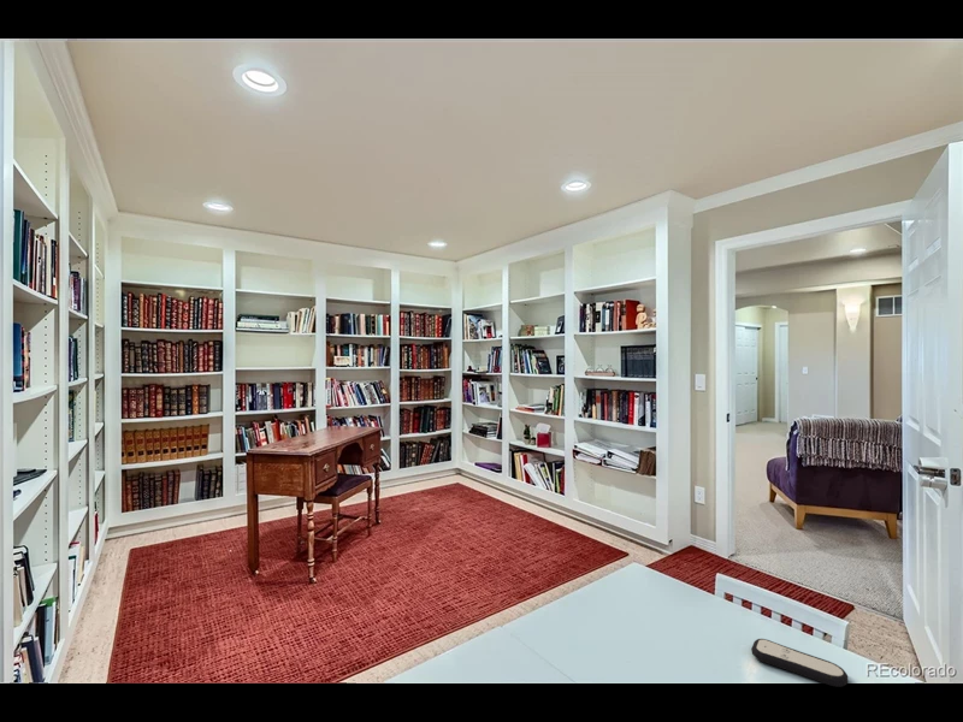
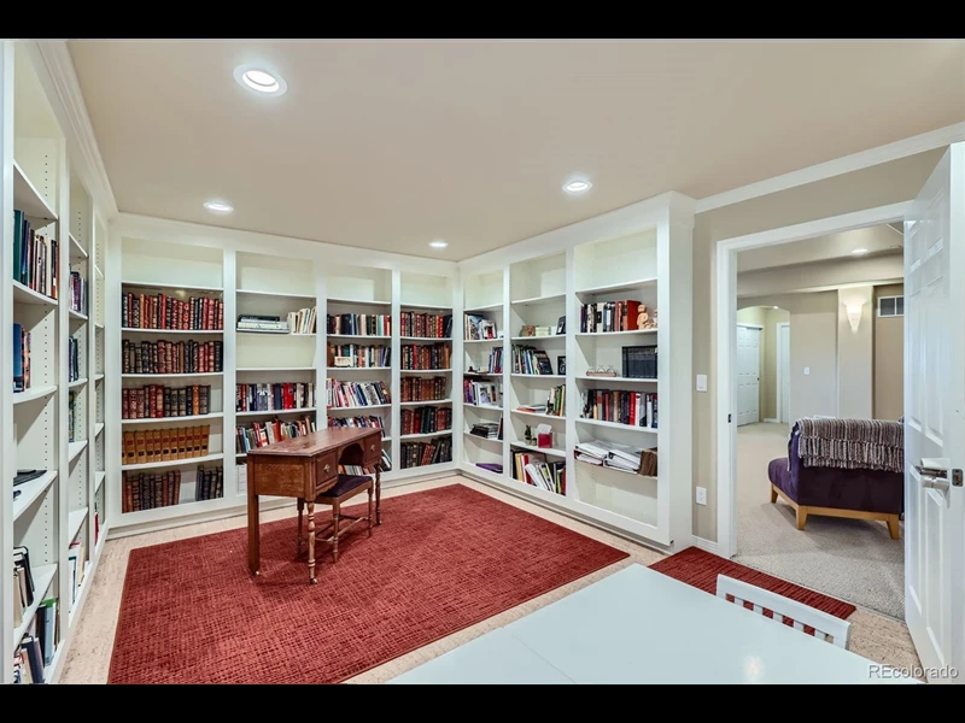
- remote control (797, 661)
